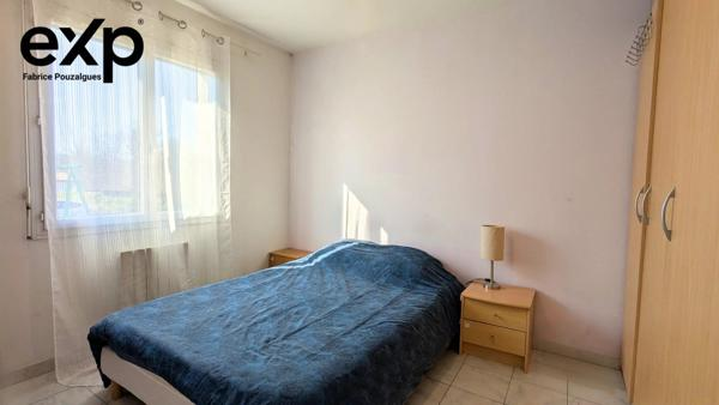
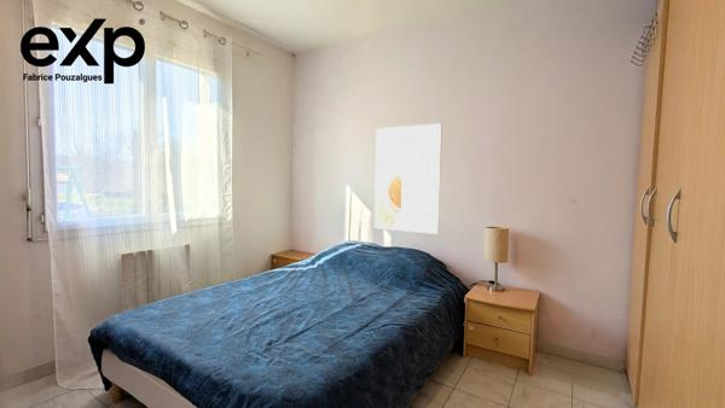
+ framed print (406, 179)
